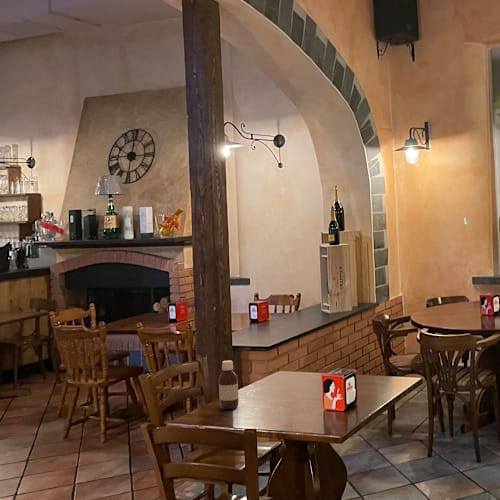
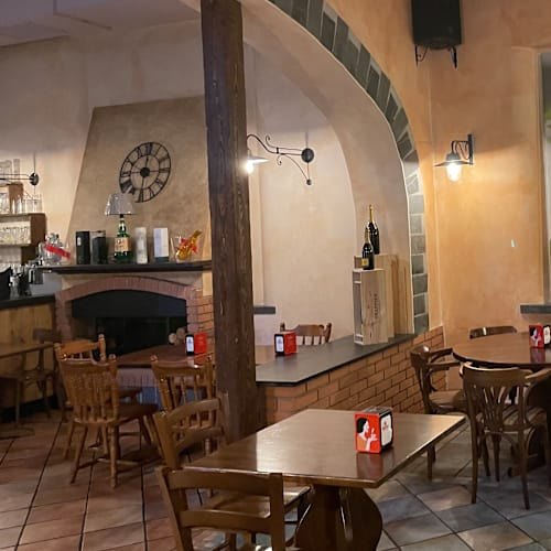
- bottle (228, 384)
